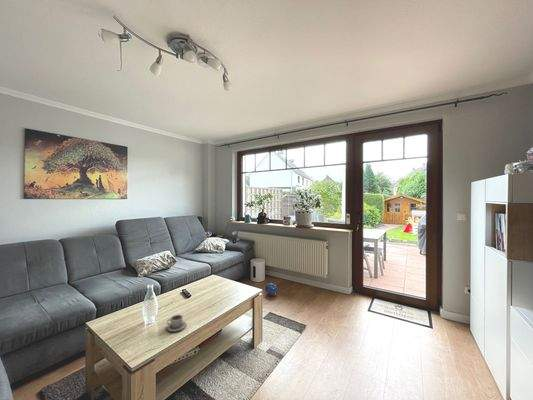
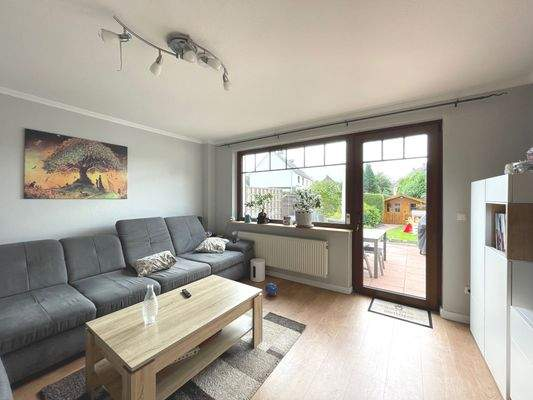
- cup (176, 322)
